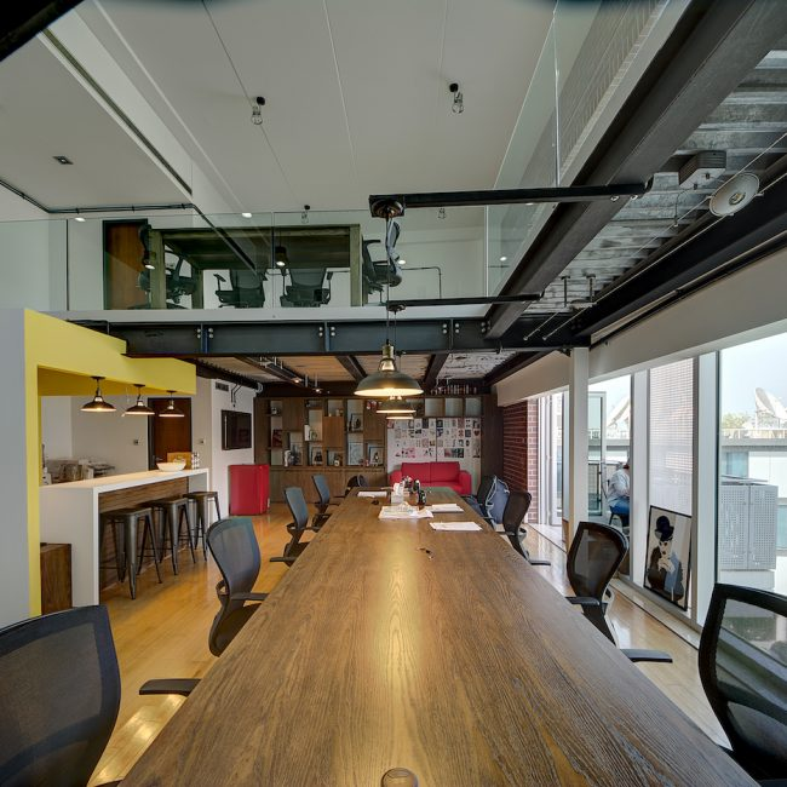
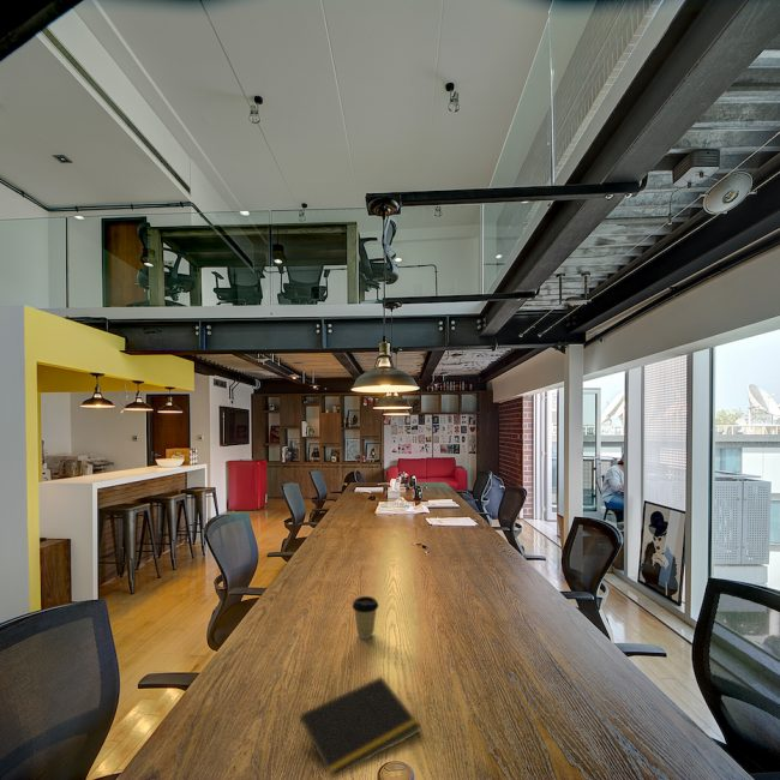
+ coffee cup (365, 617)
+ notepad (360, 722)
